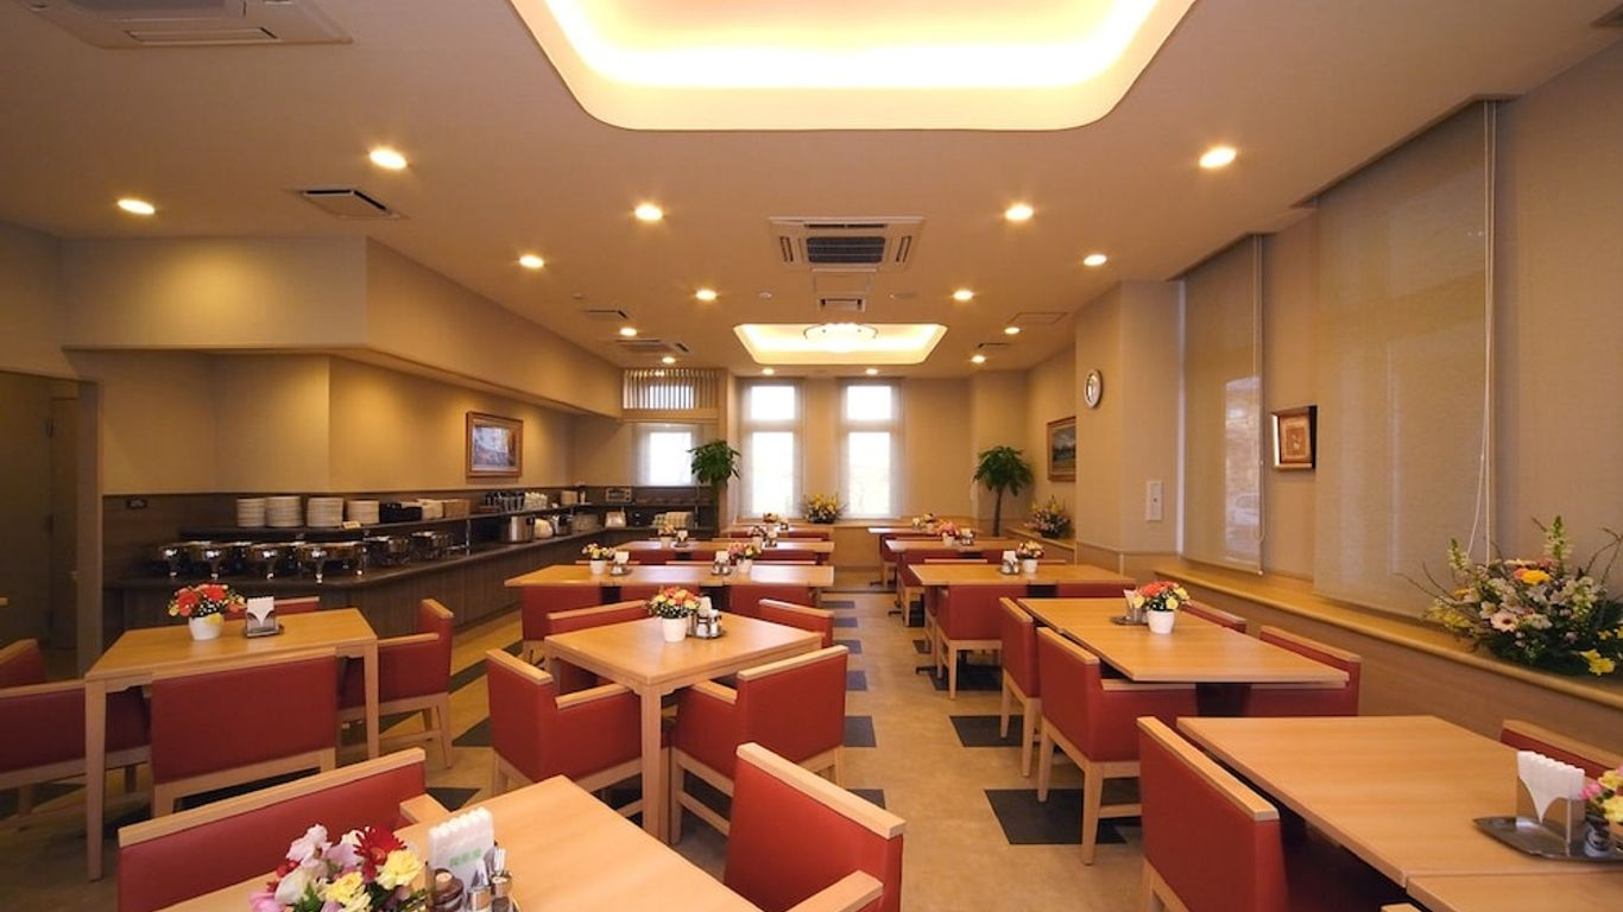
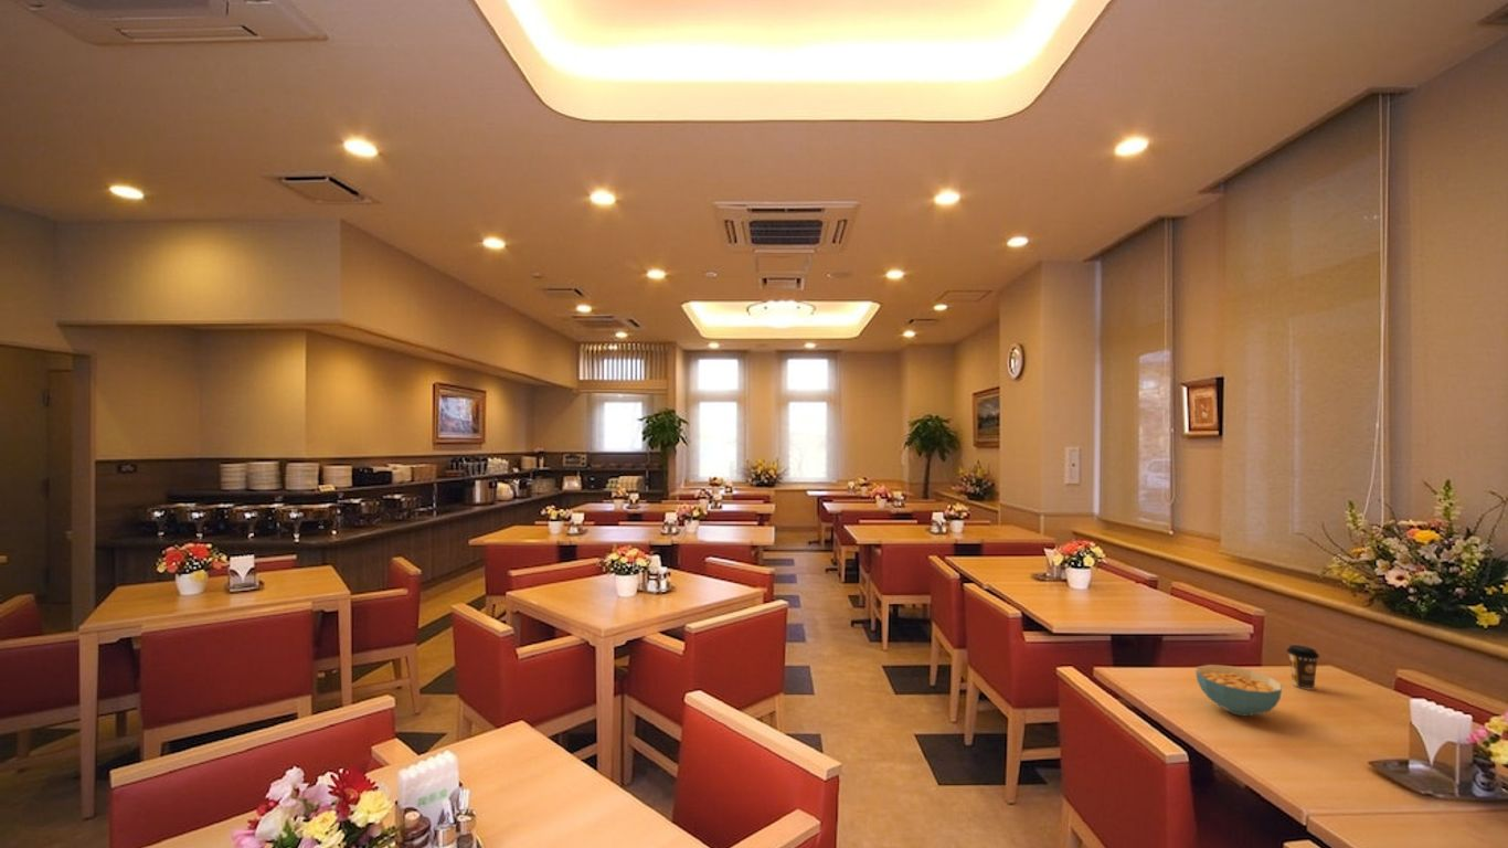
+ coffee cup (1303, 667)
+ cereal bowl (1238, 693)
